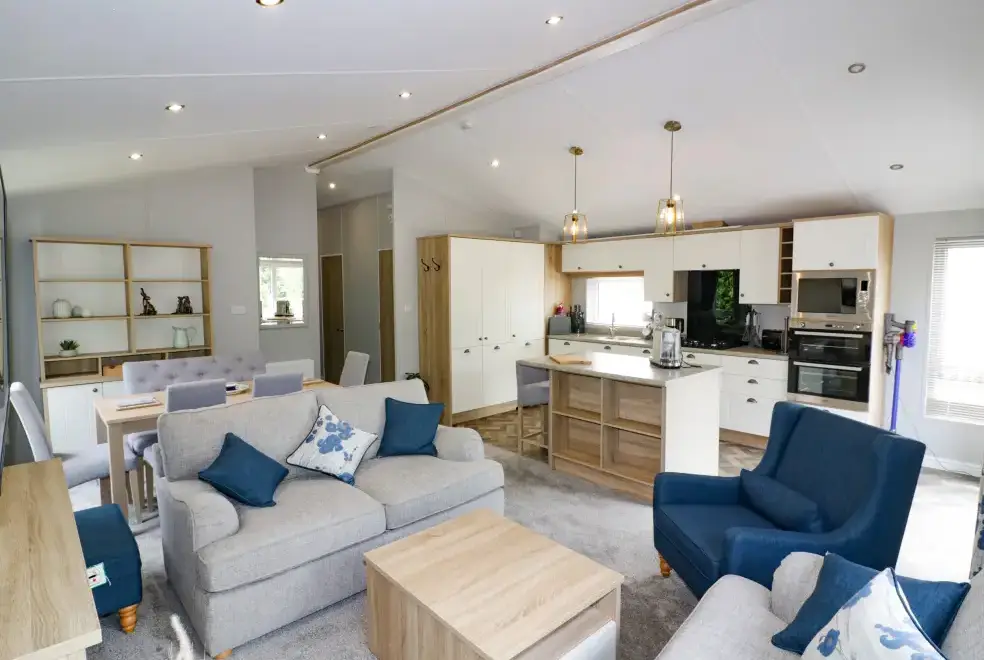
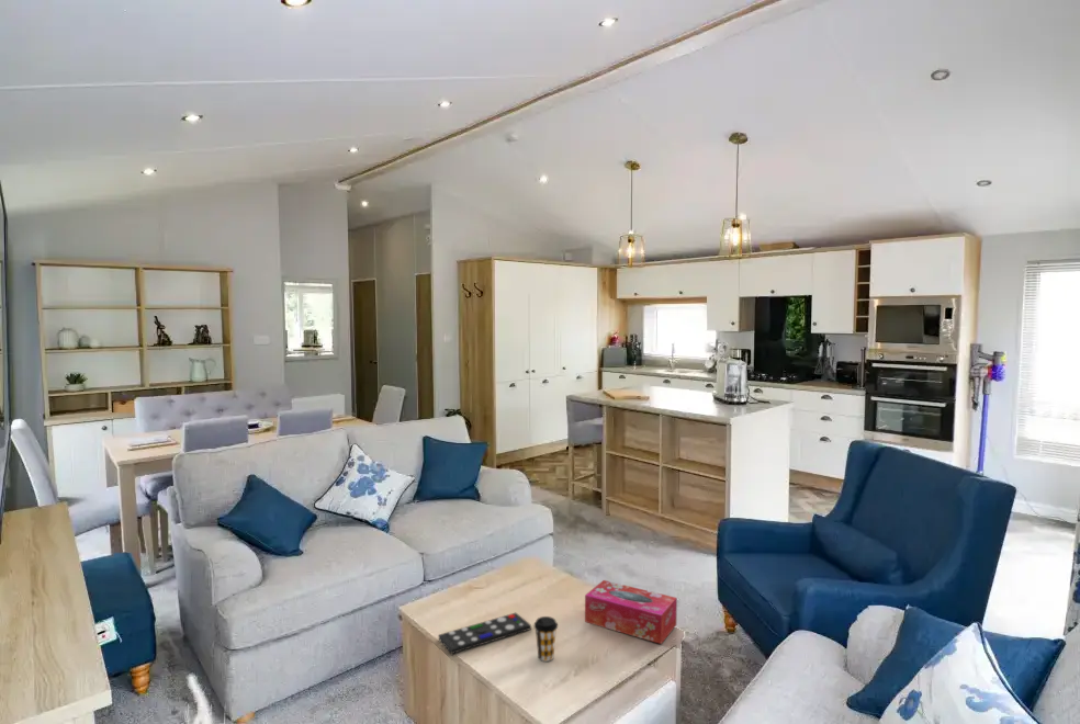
+ coffee cup (545, 638)
+ remote control (485, 631)
+ tissue box (630, 610)
